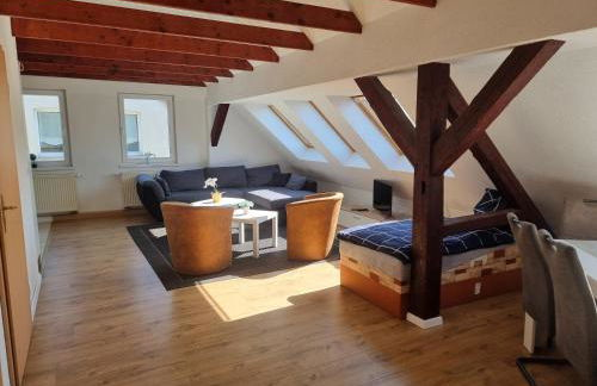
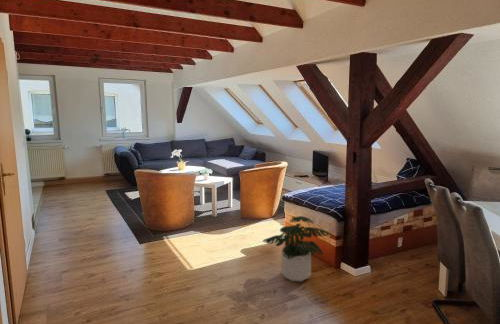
+ potted plant (296, 250)
